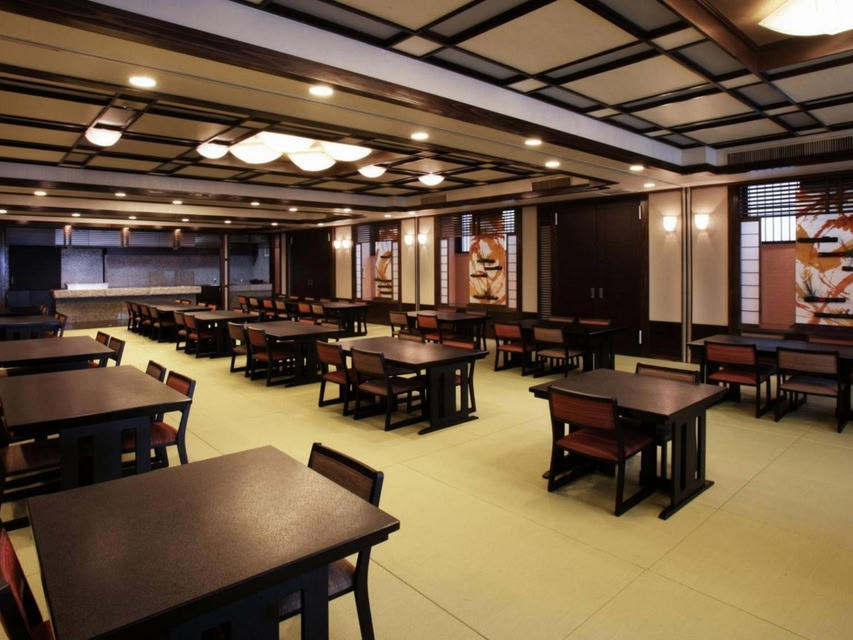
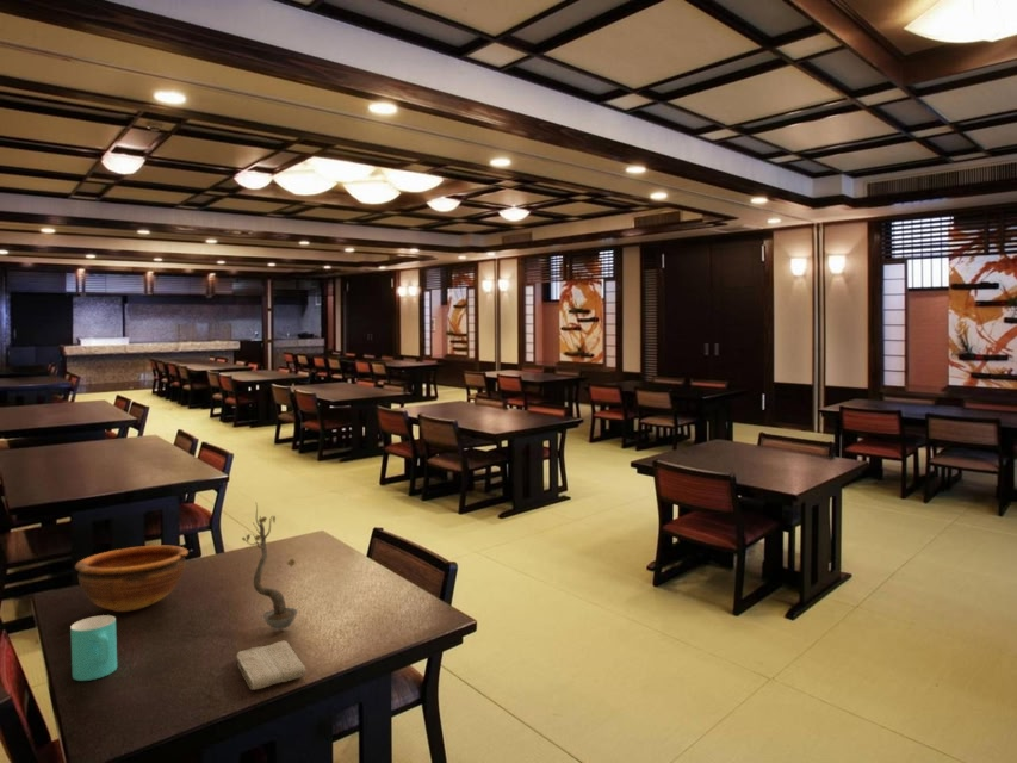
+ plant (266, 558)
+ bowl (134, 579)
+ washcloth (269, 663)
+ cup (92, 650)
